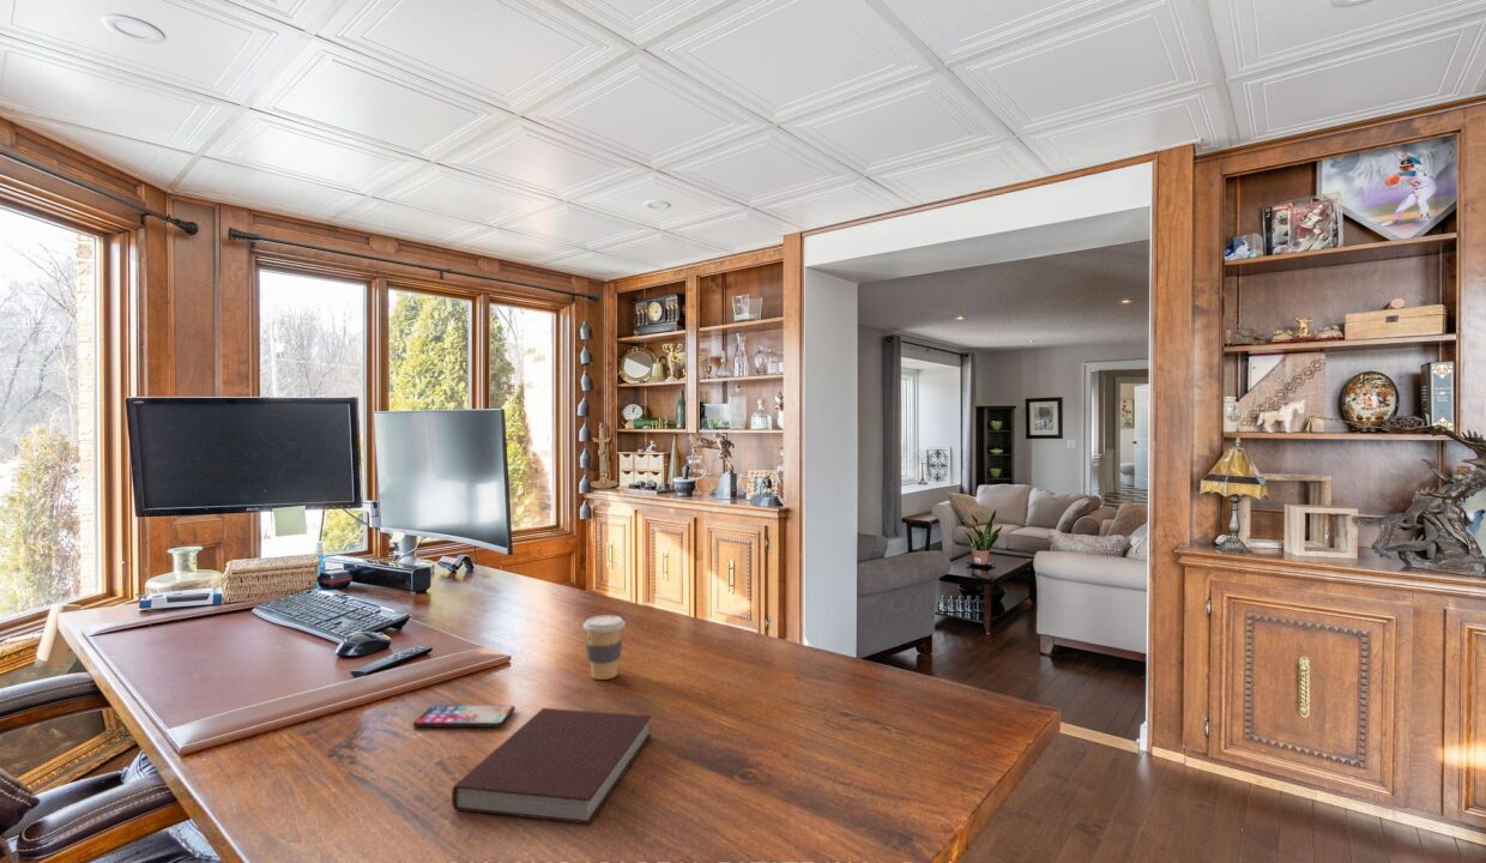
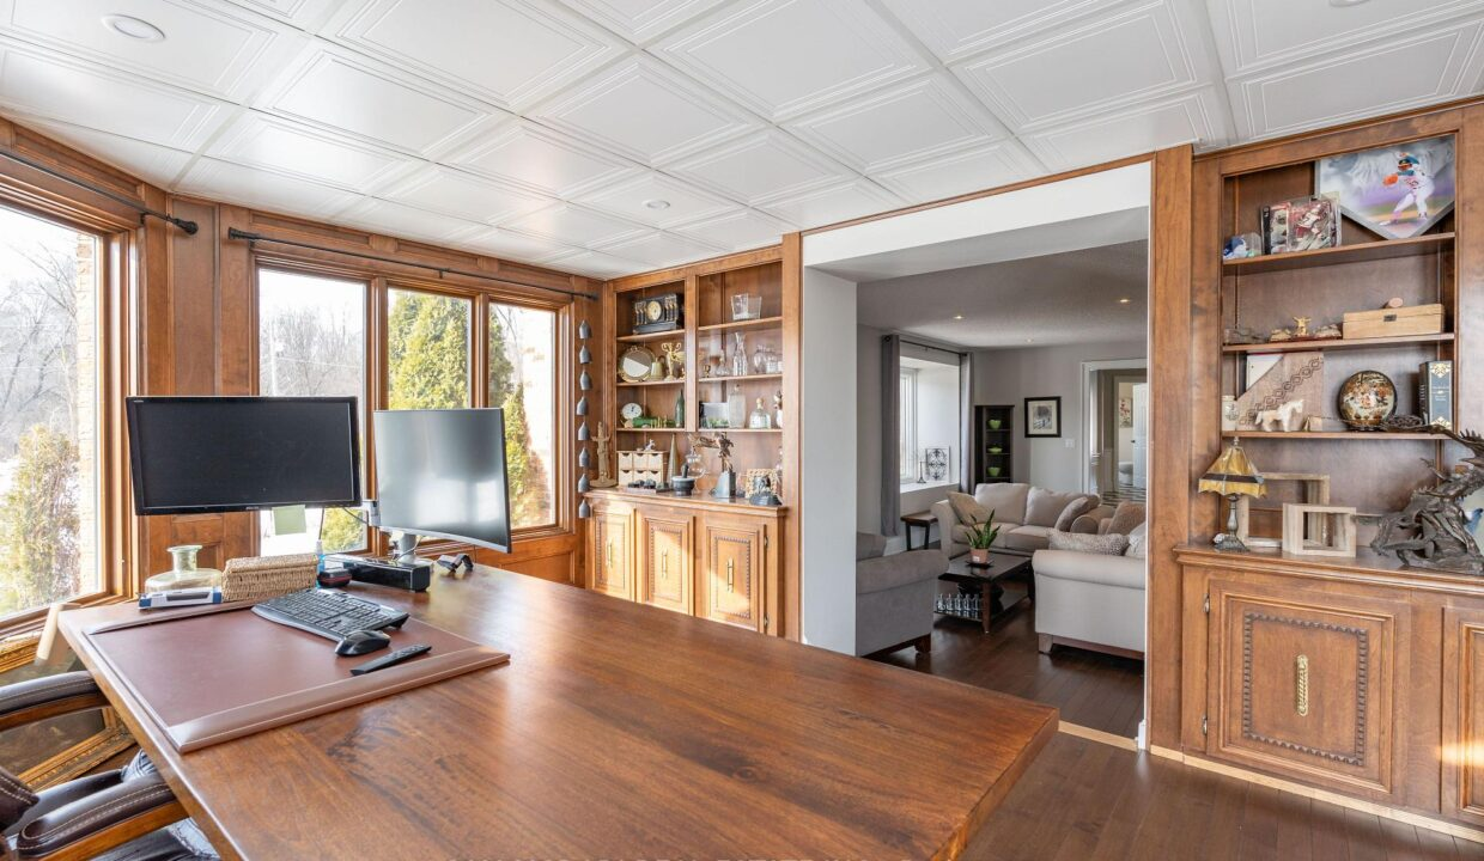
- coffee cup (604, 647)
- smartphone (465, 716)
- notebook (562, 758)
